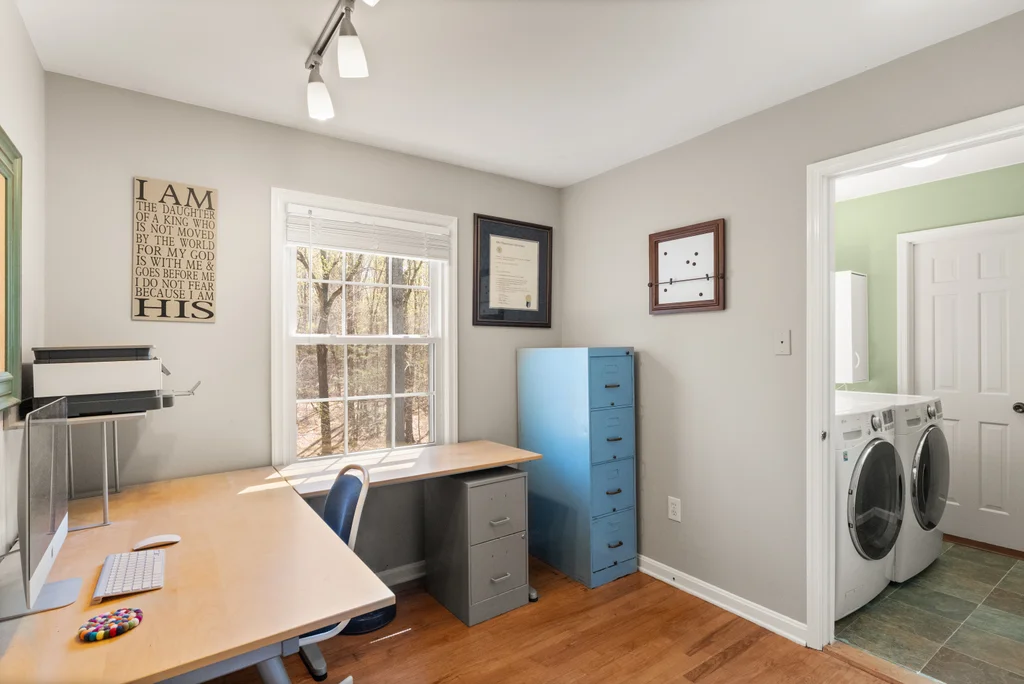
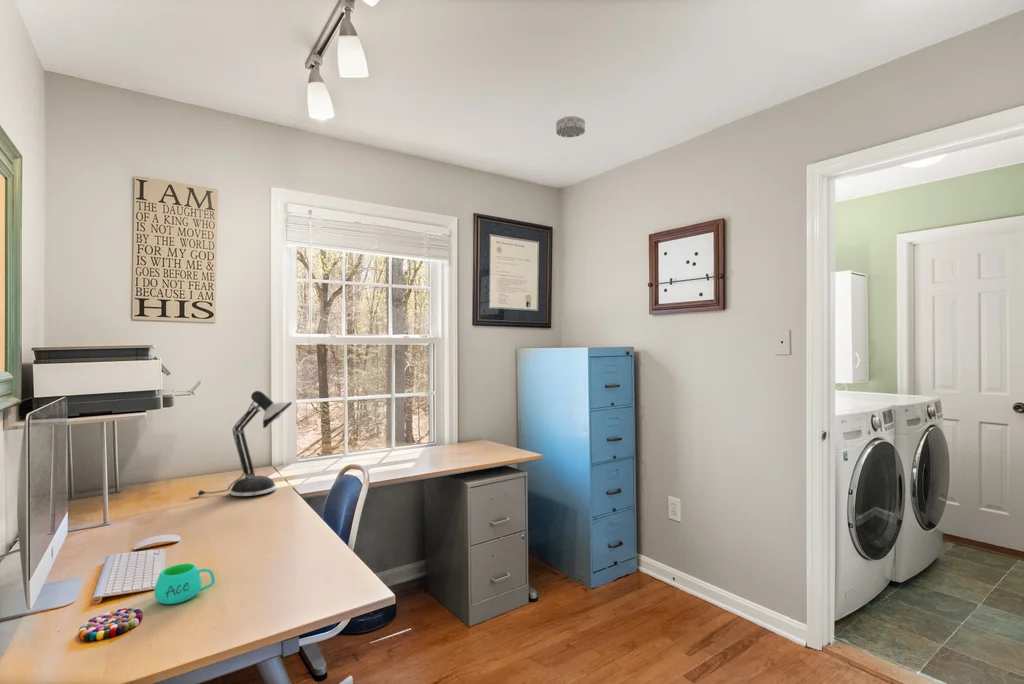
+ smoke detector (570, 126)
+ desk lamp (246, 442)
+ mug (185, 581)
